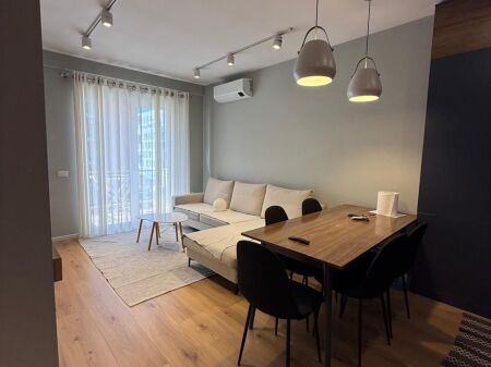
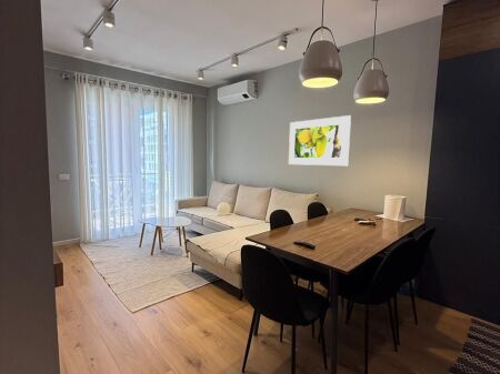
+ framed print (316, 142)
